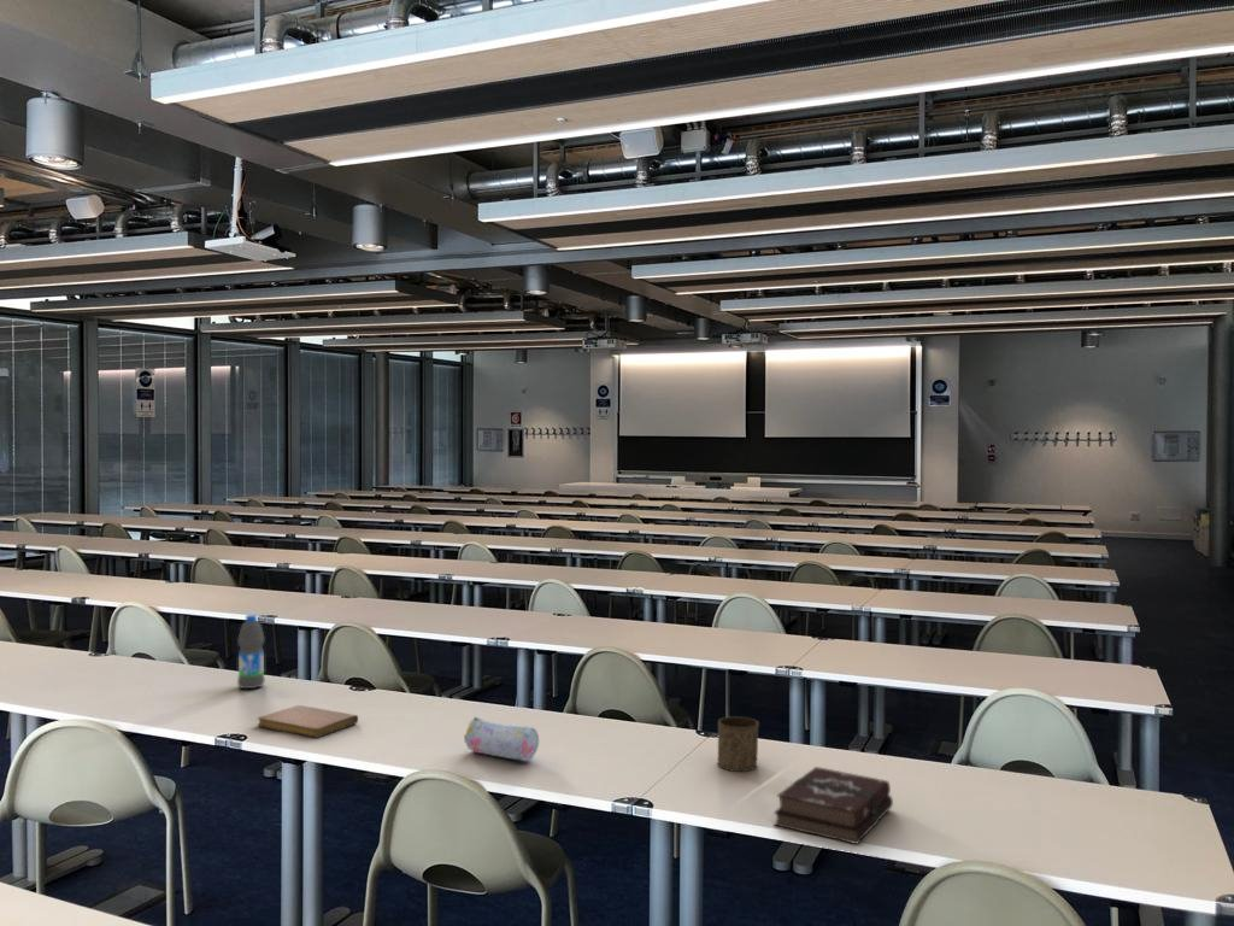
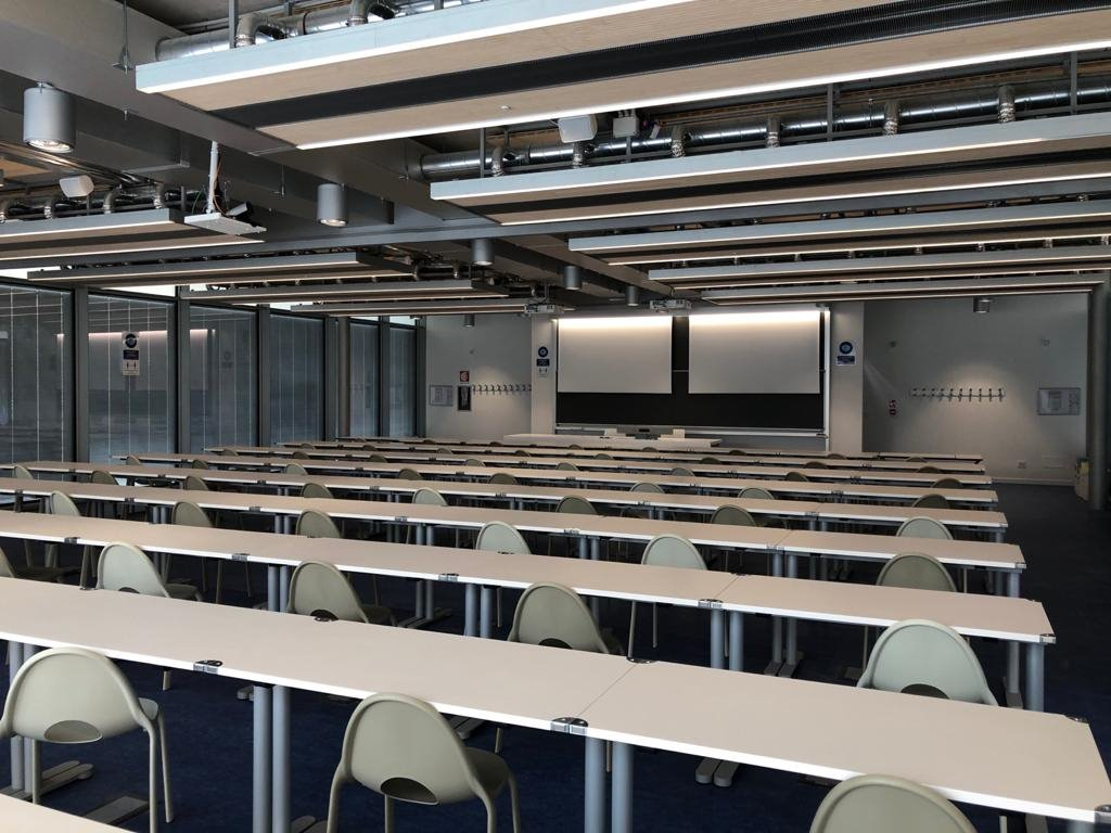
- cup (738, 744)
- notebook (307, 720)
- hardback book (834, 802)
- pencil case (501, 738)
- water bottle (251, 650)
